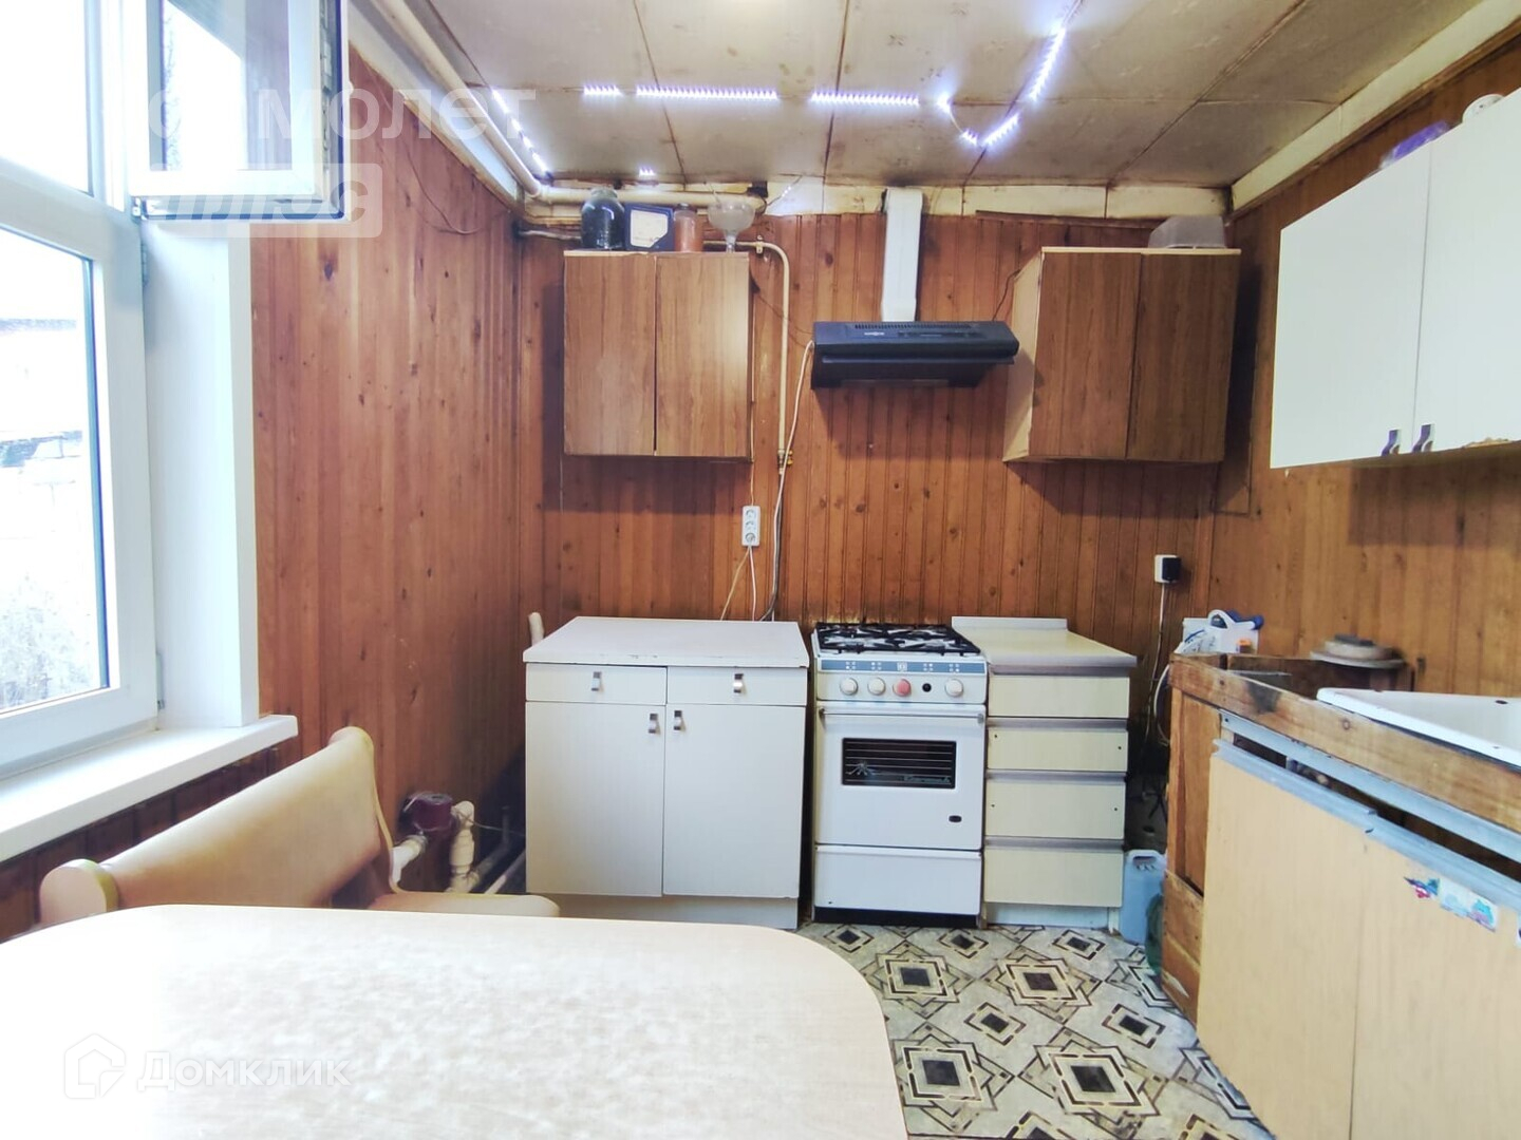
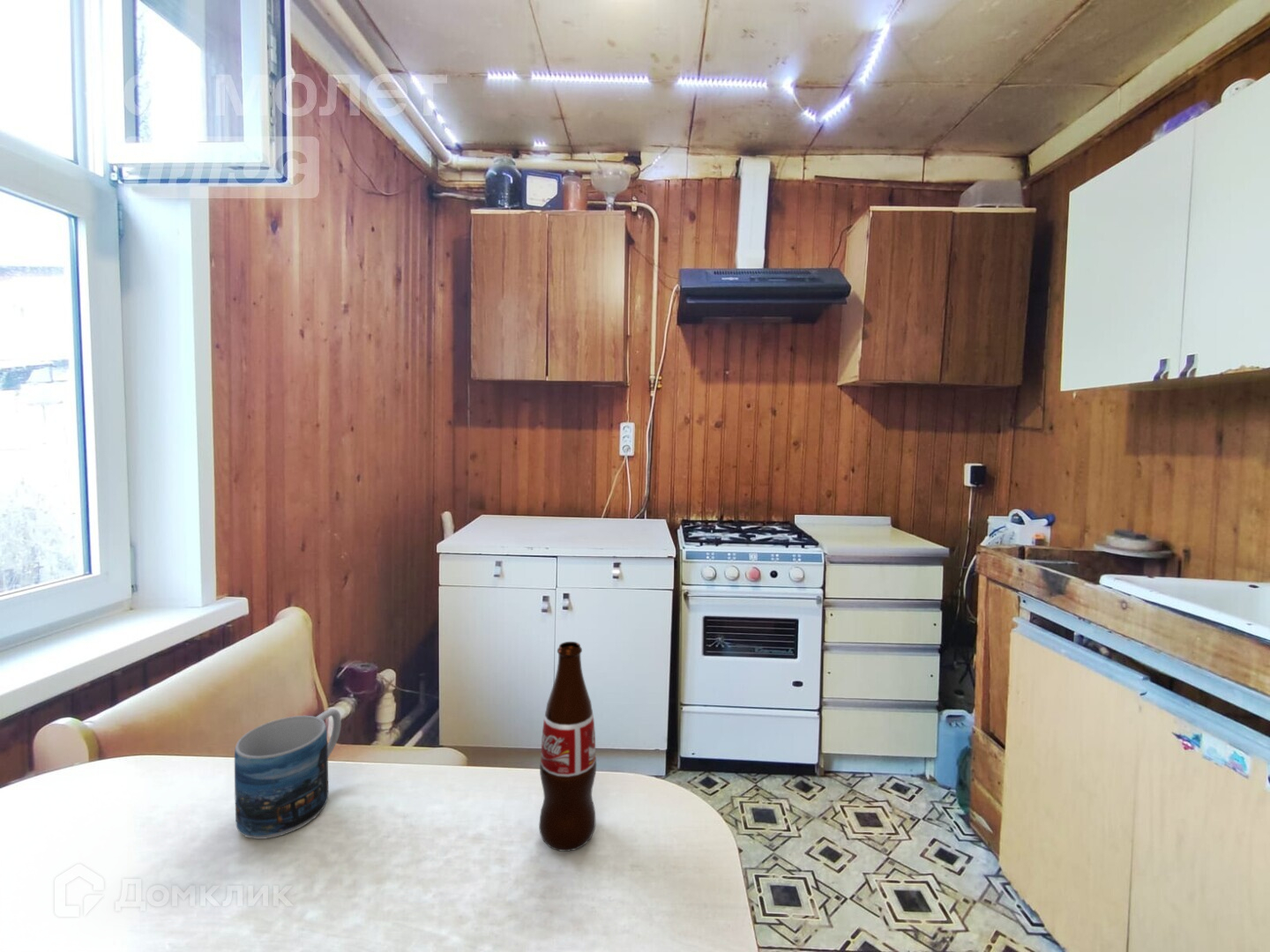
+ mug (298, 762)
+ bottle (568, 740)
